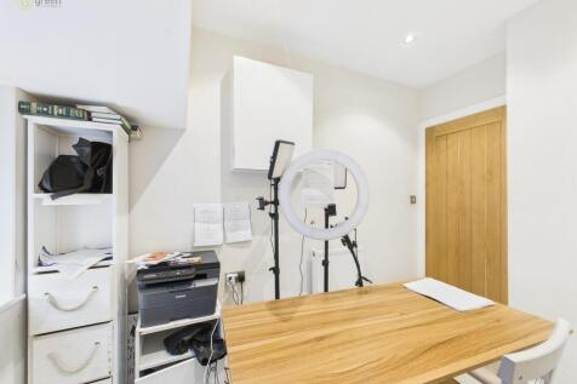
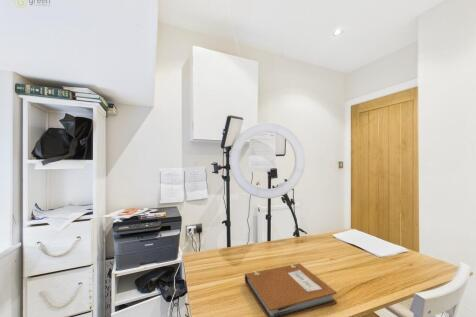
+ notebook (288, 285)
